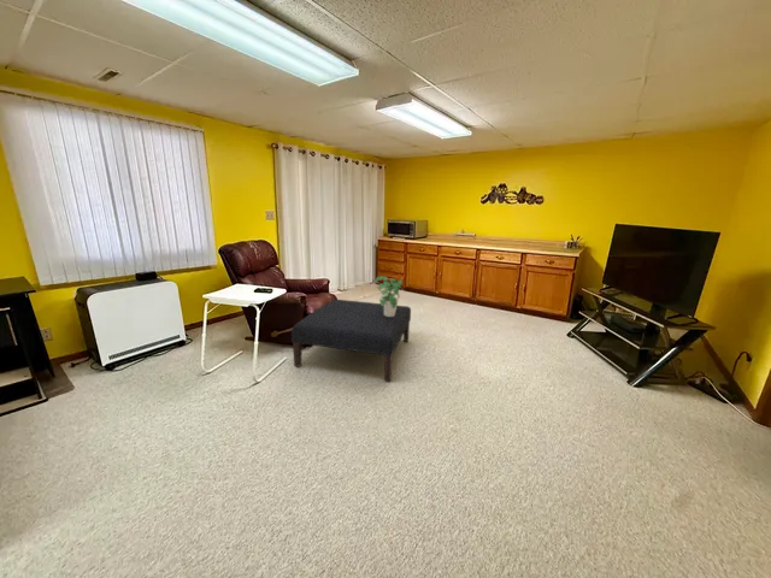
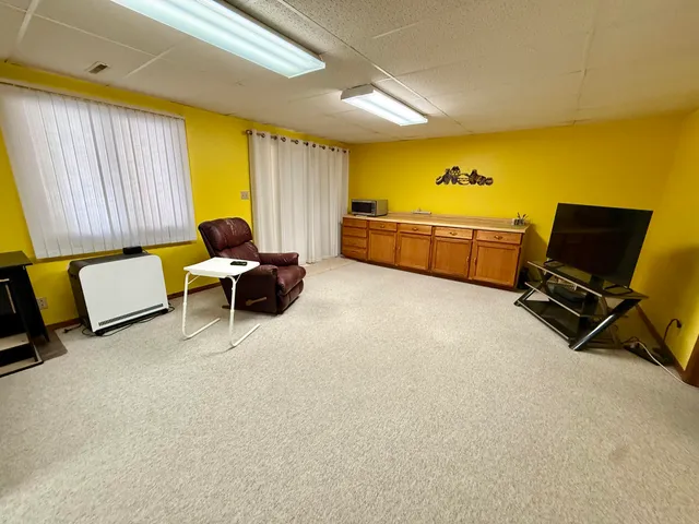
- potted plant (387, 295)
- ottoman (357, 332)
